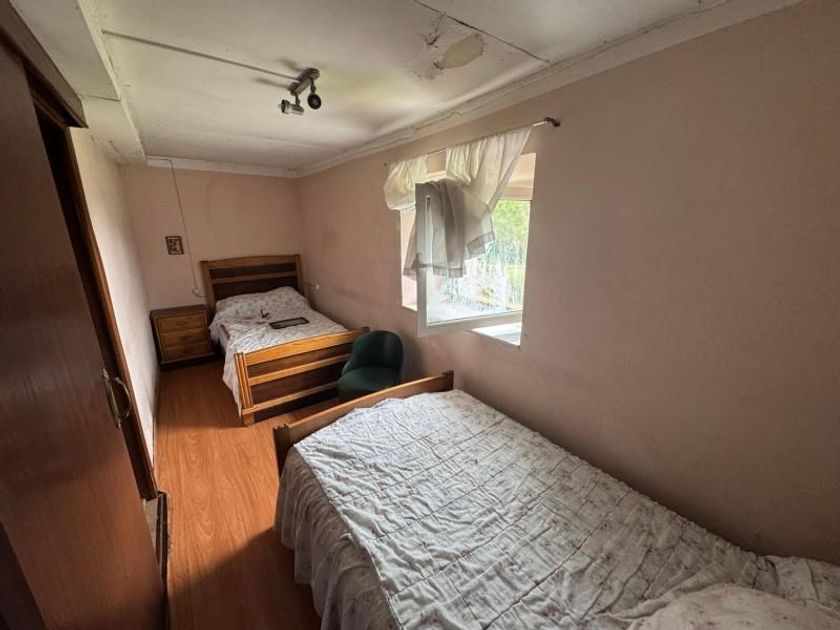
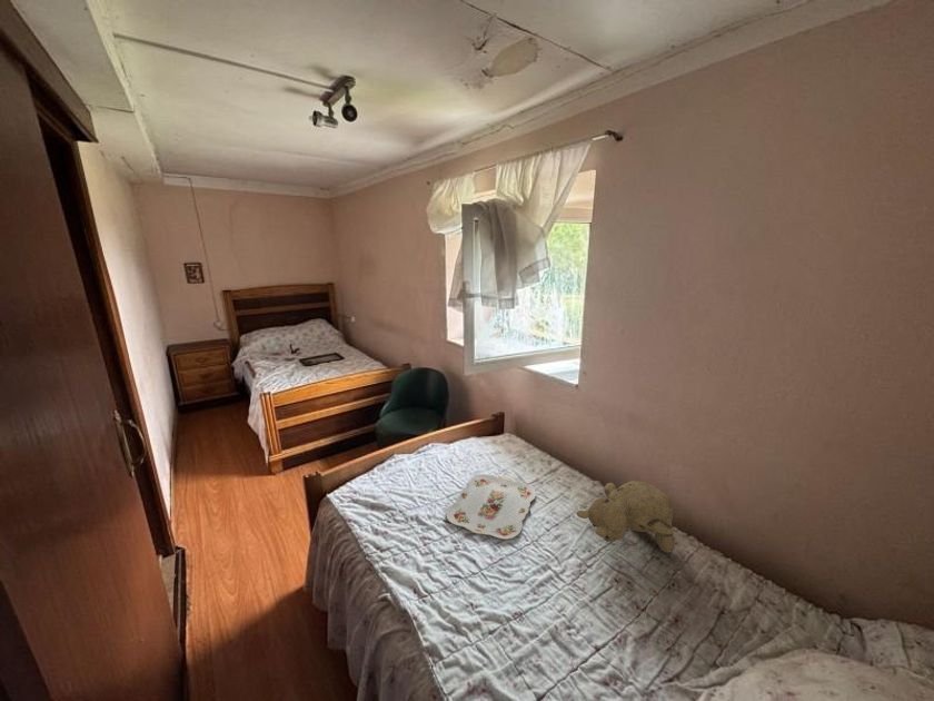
+ teddy bear (624, 523)
+ serving tray (493, 503)
